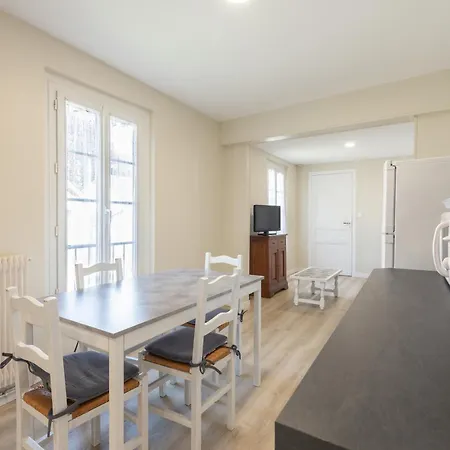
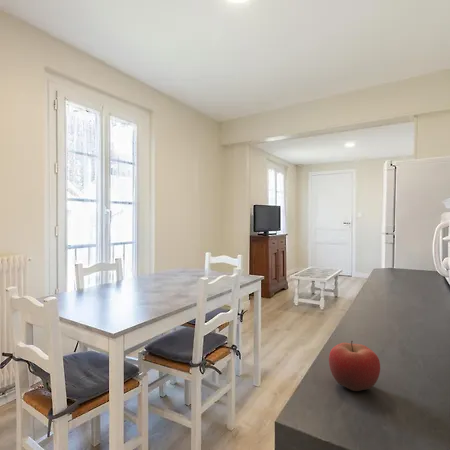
+ fruit (353, 362)
